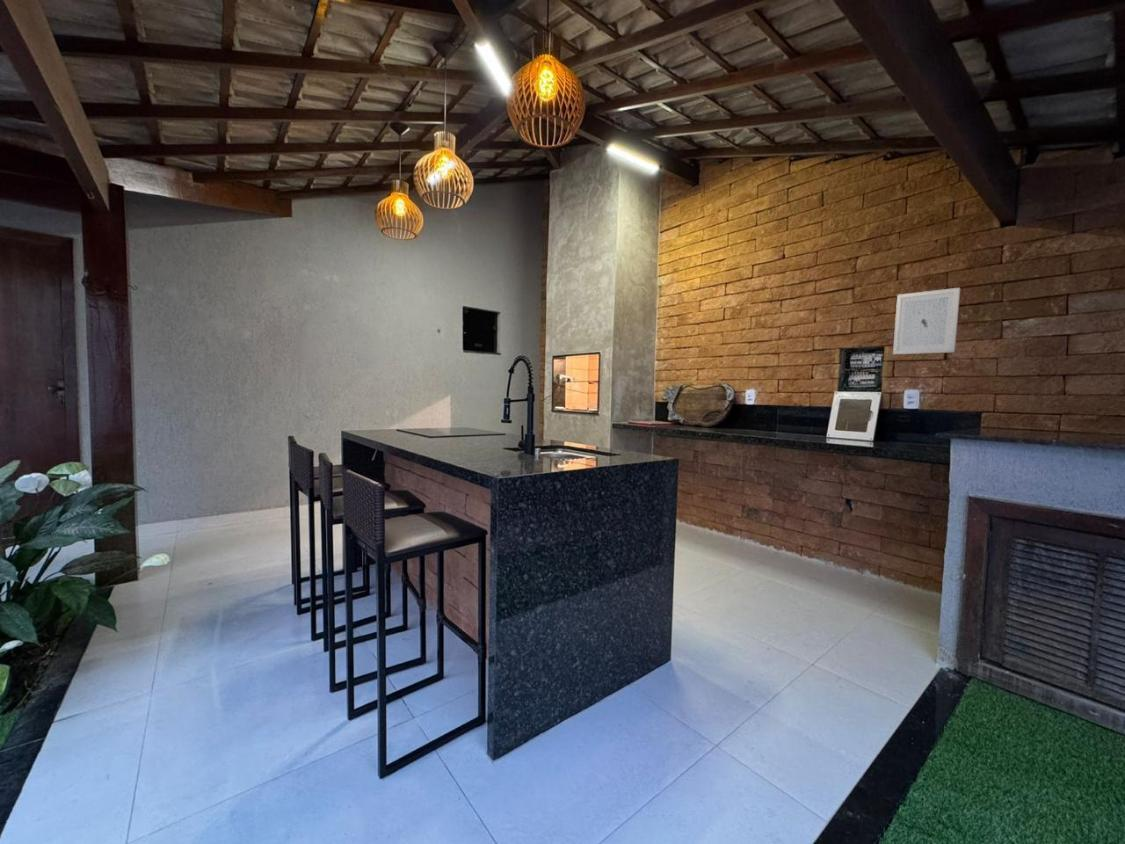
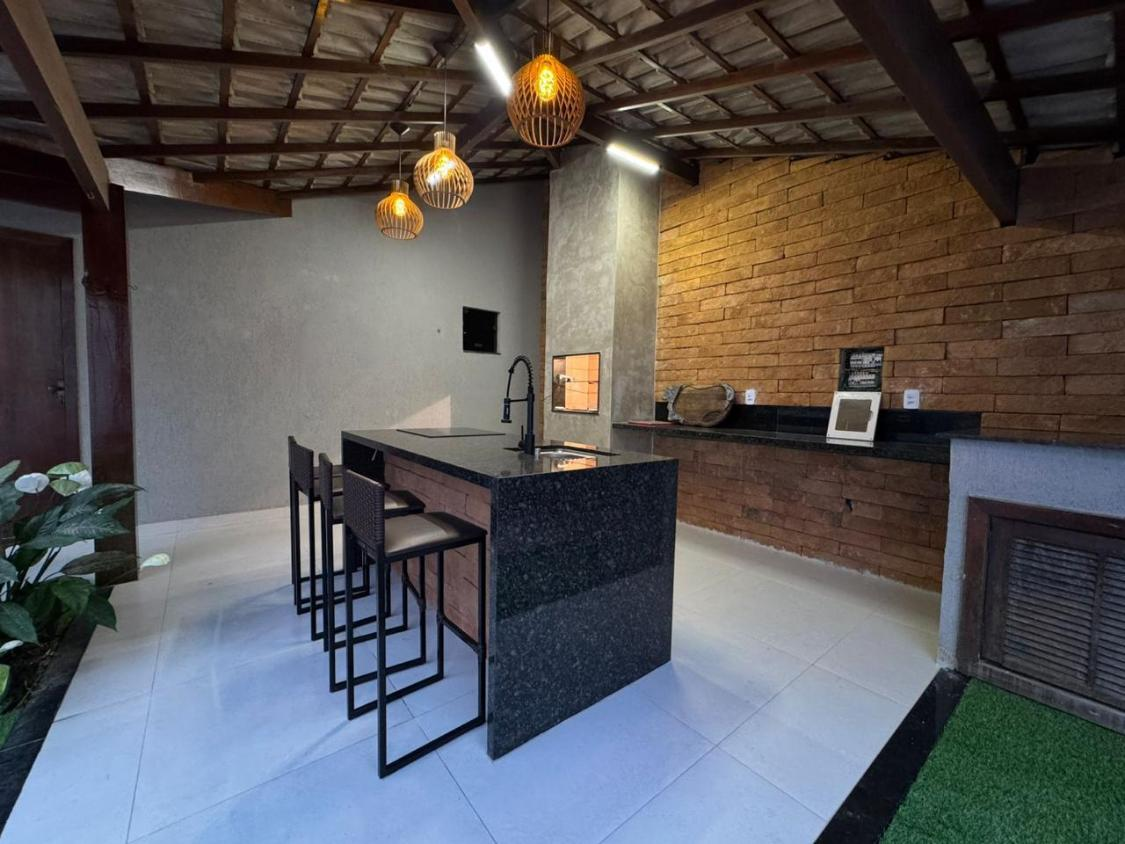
- wall art (925, 322)
